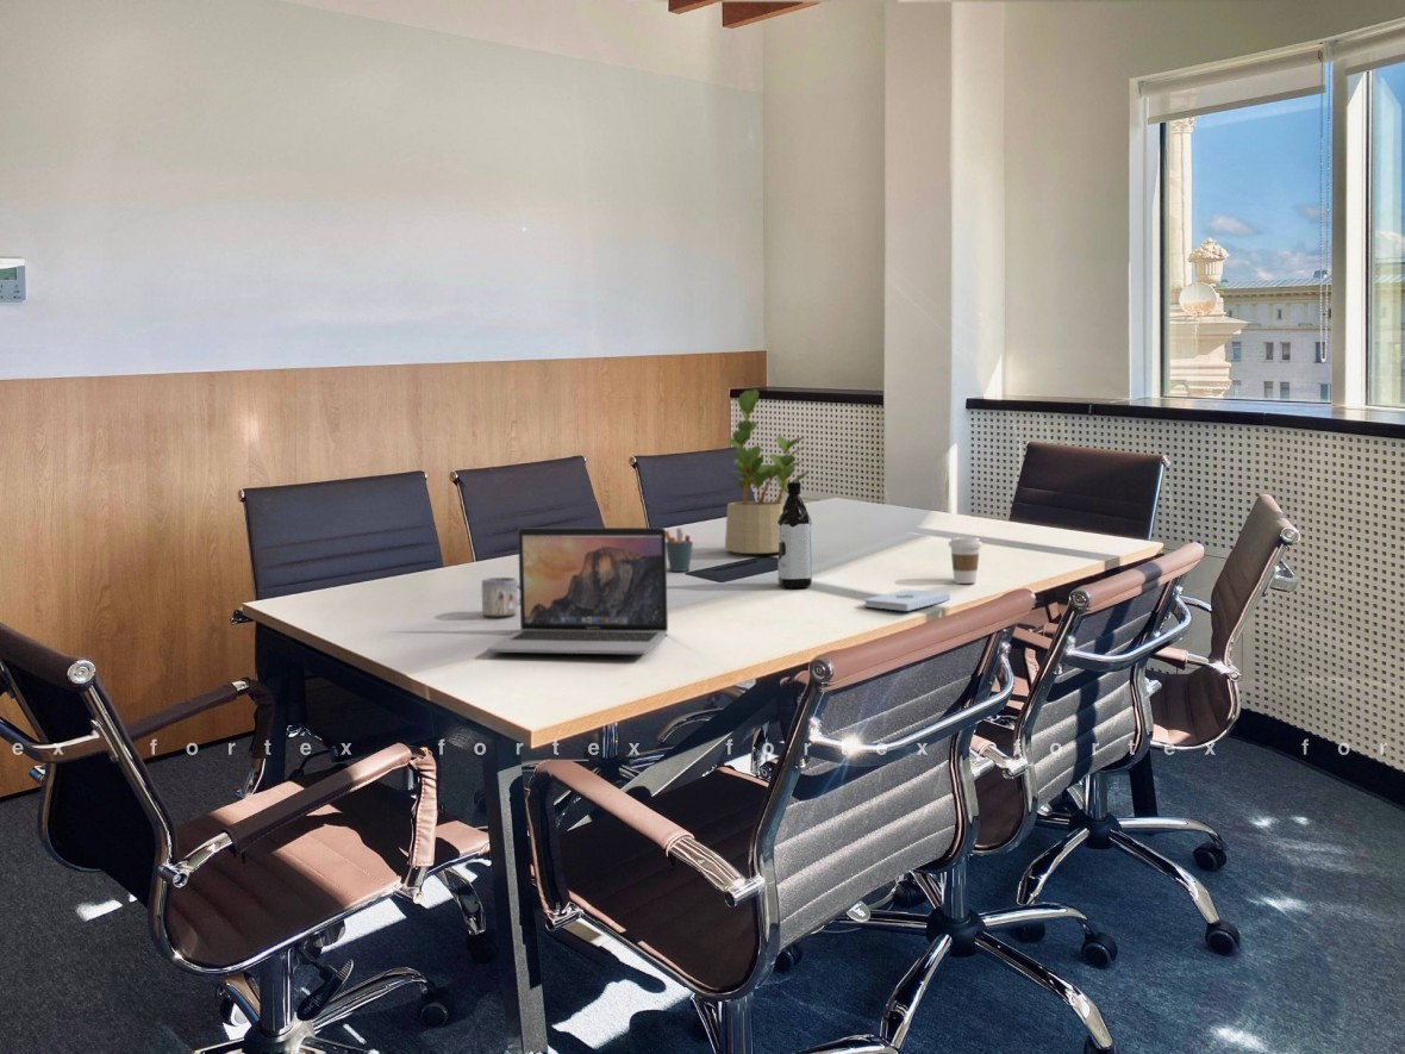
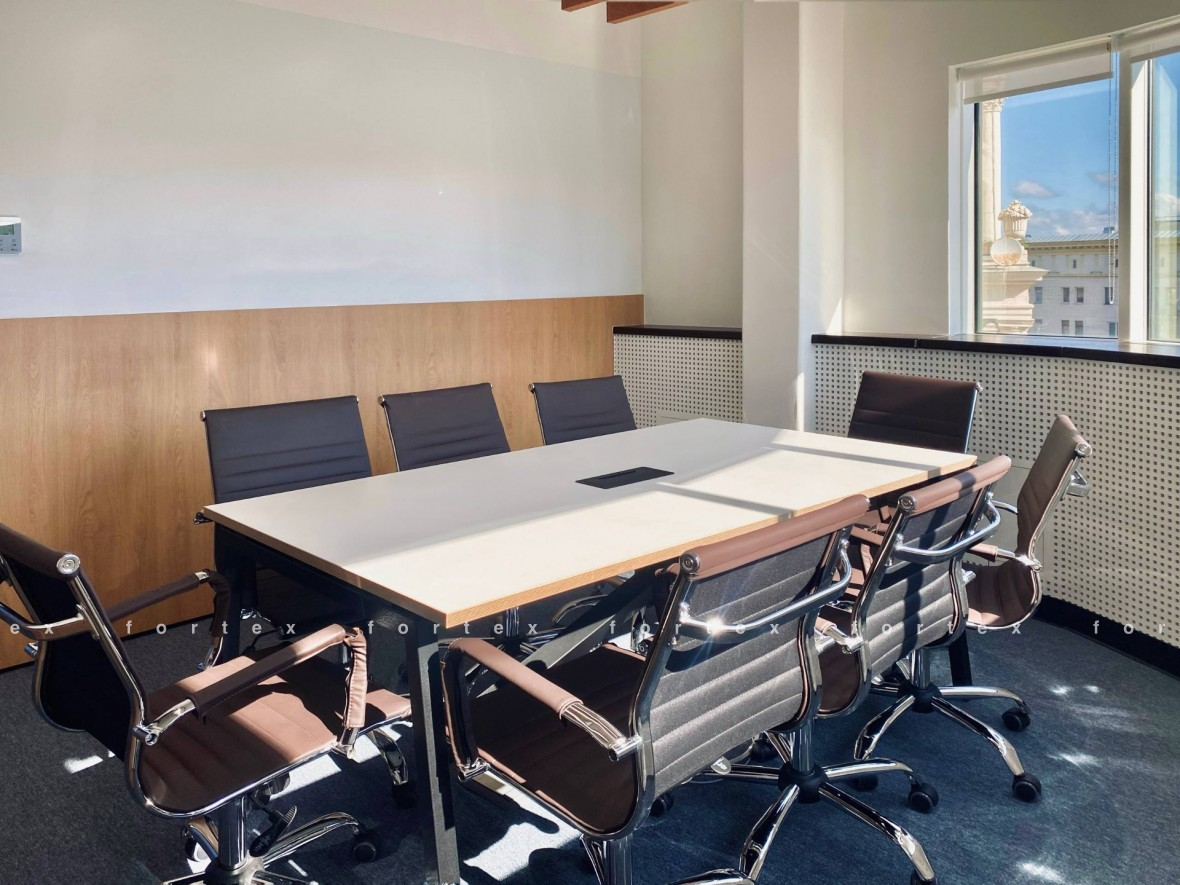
- mug (505, 595)
- coffee cup (964, 560)
- water bottle (794, 534)
- pen holder (679, 548)
- laptop (579, 588)
- potted plant (766, 470)
- notepad (906, 599)
